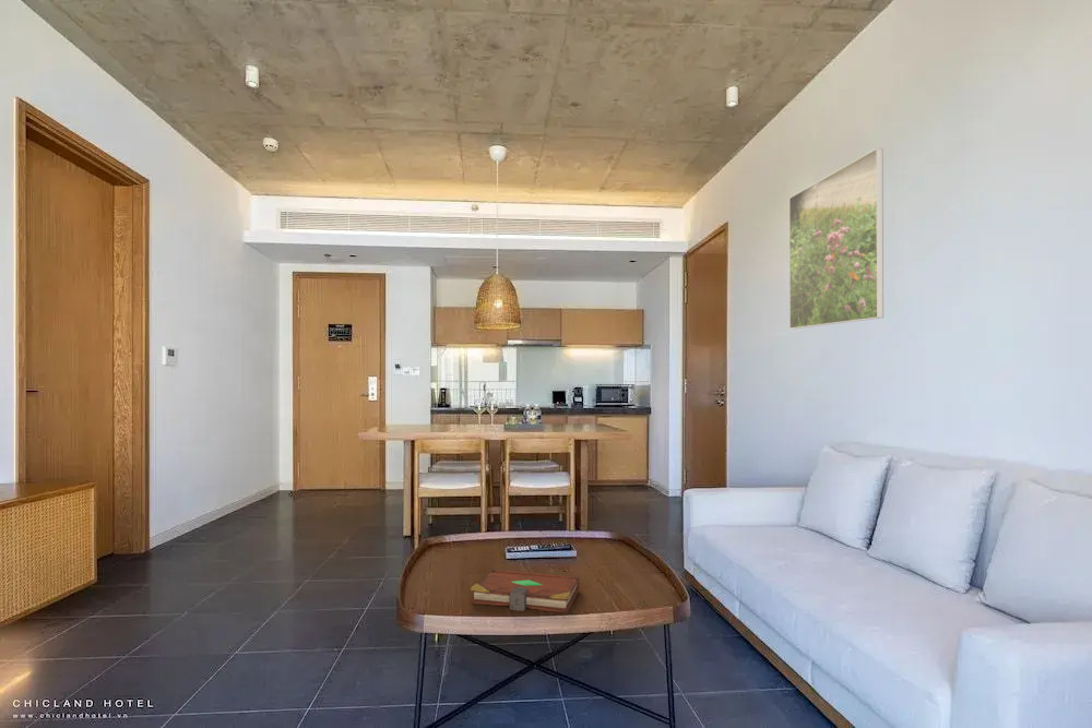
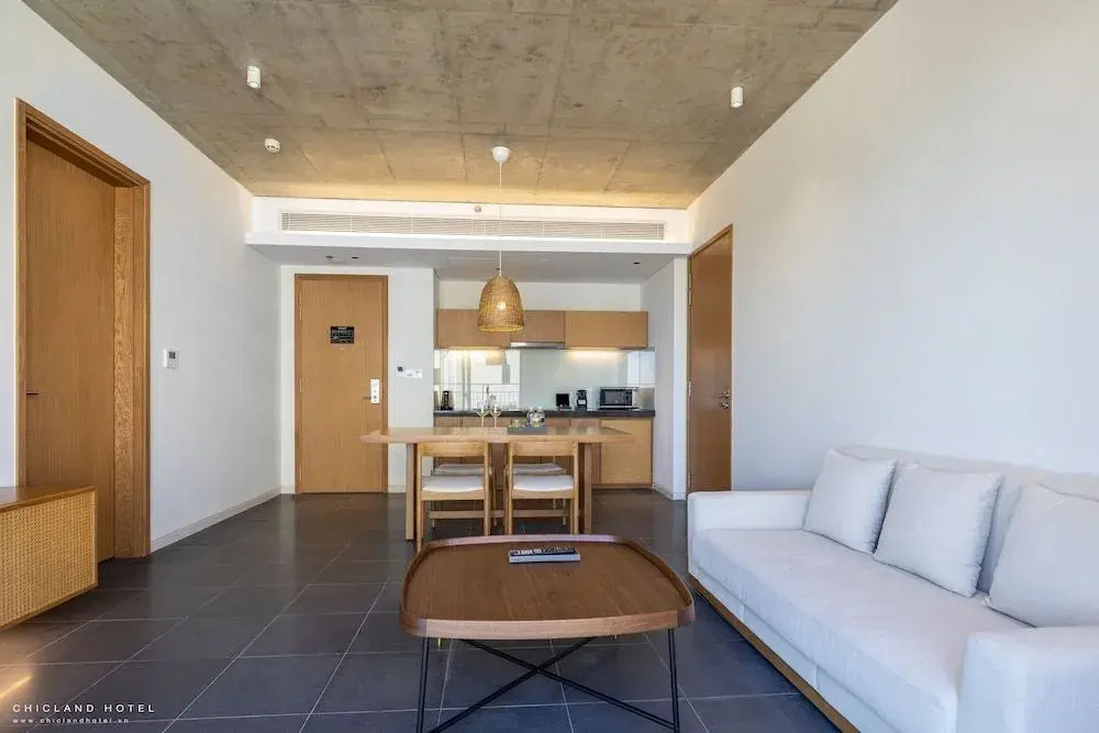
- book (527, 587)
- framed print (830, 250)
